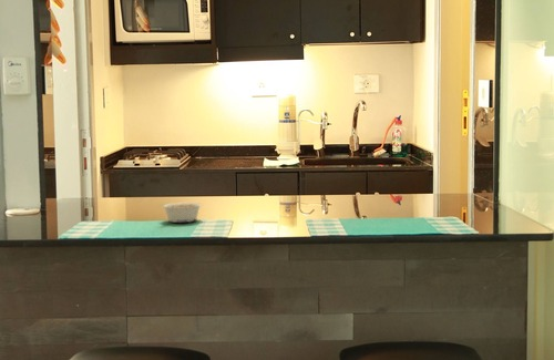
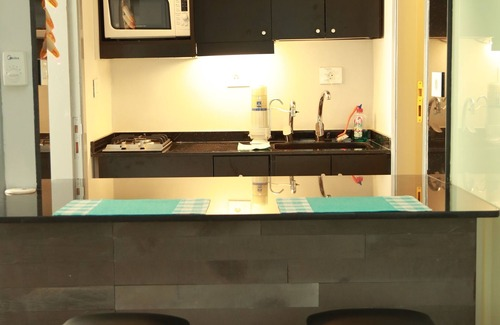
- legume (182, 210)
